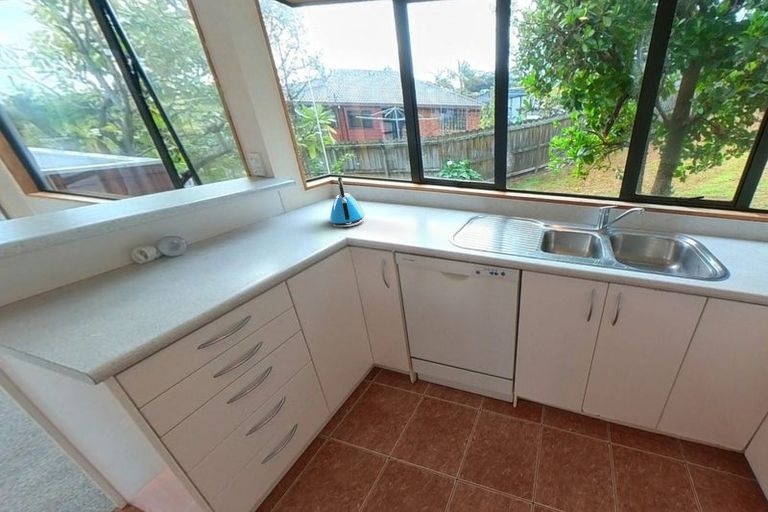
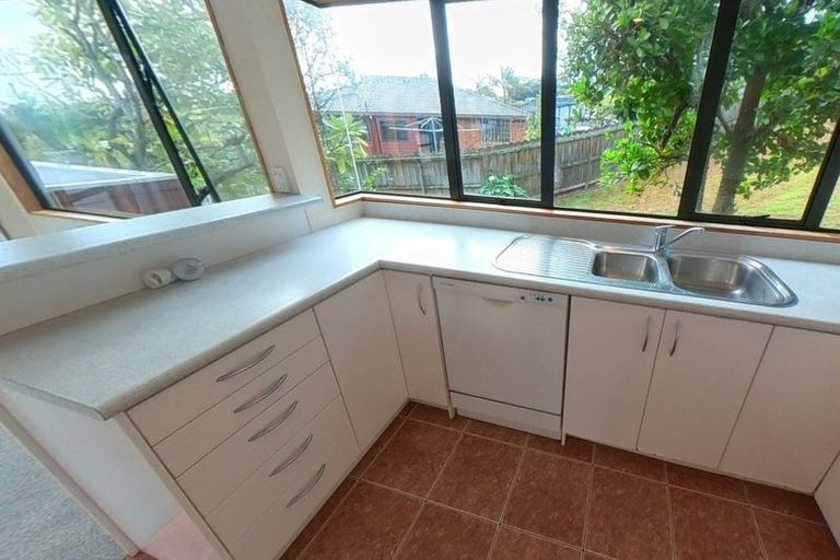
- kettle (344, 200)
